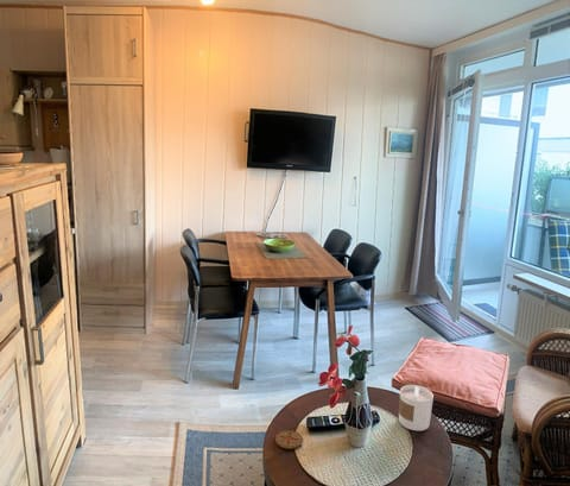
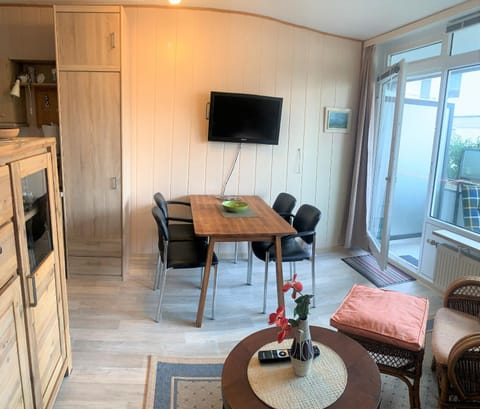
- coaster (289, 438)
- candle (414, 404)
